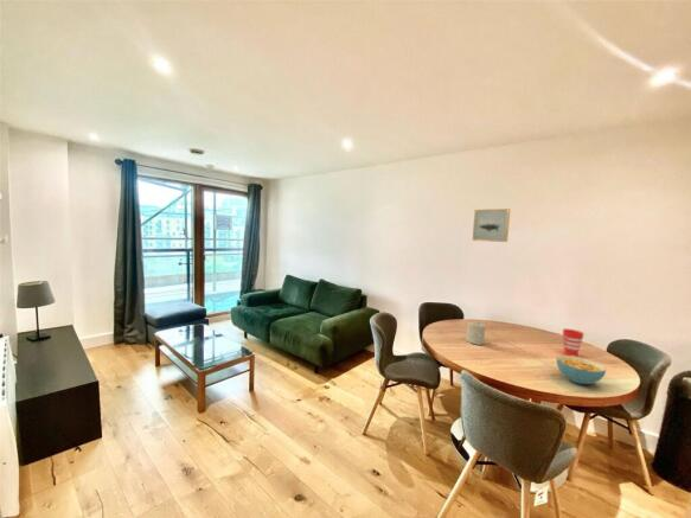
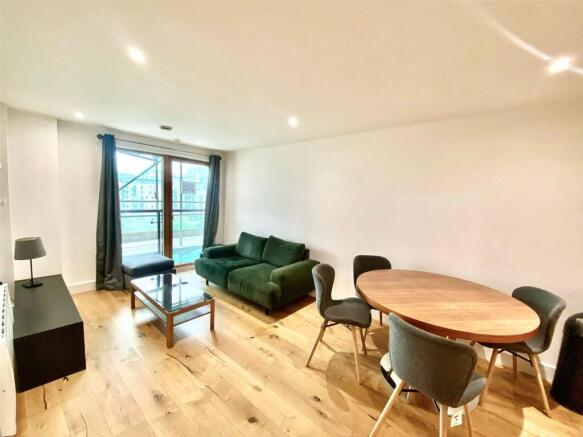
- candle (475, 331)
- wall art (490, 225)
- cup (571, 343)
- cereal bowl (578, 372)
